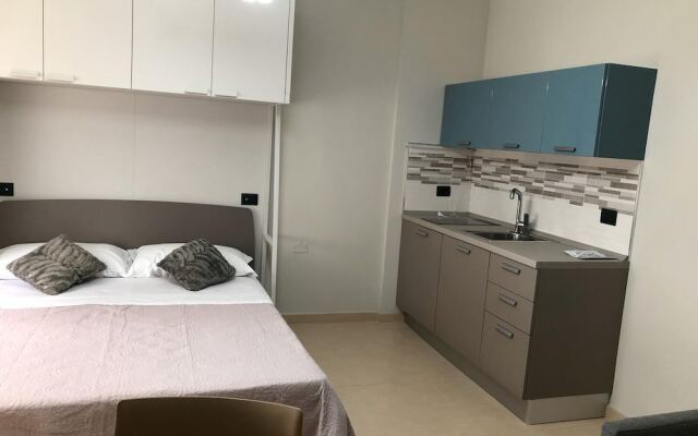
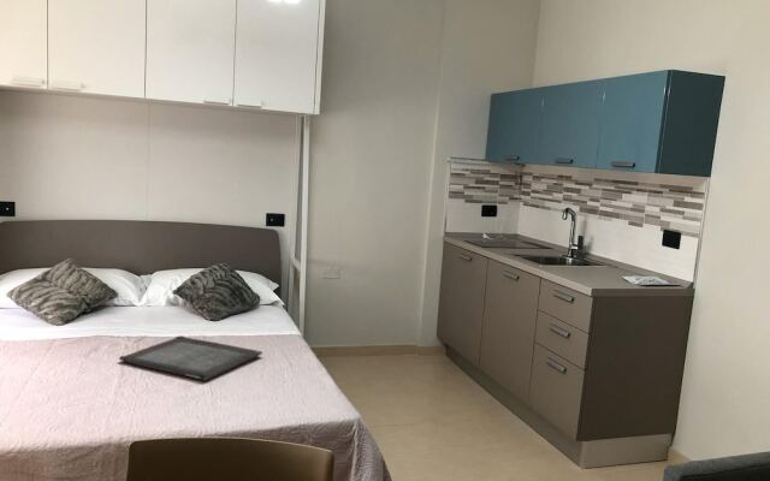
+ serving tray (192, 355)
